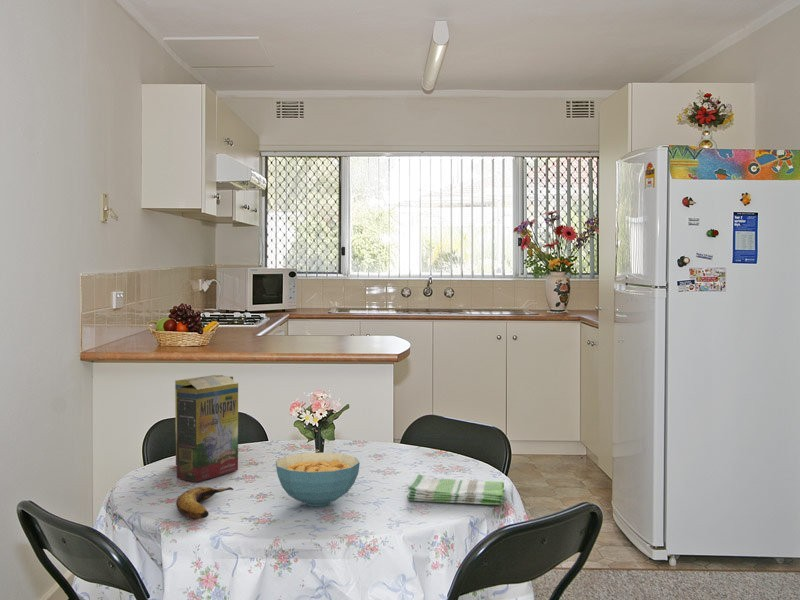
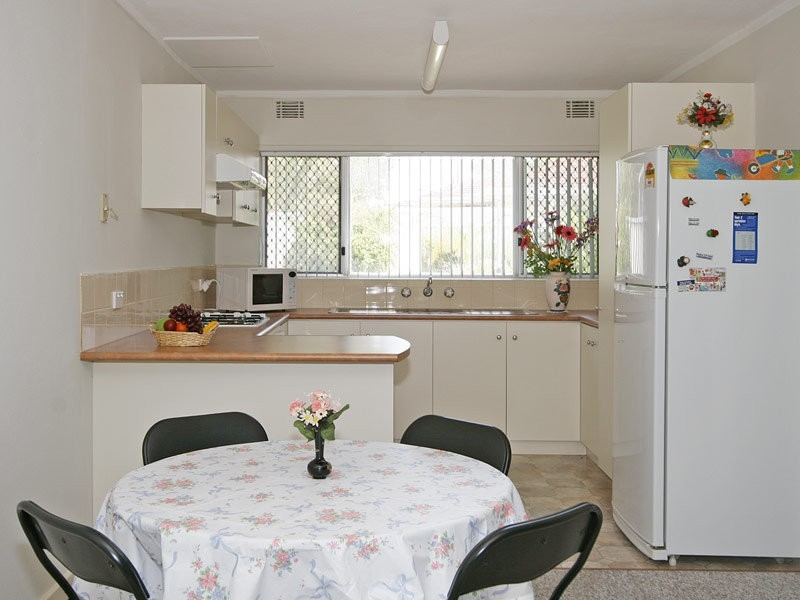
- cereal bowl (317, 482)
- cereal box (206, 421)
- dish towel (456, 487)
- banana (202, 500)
